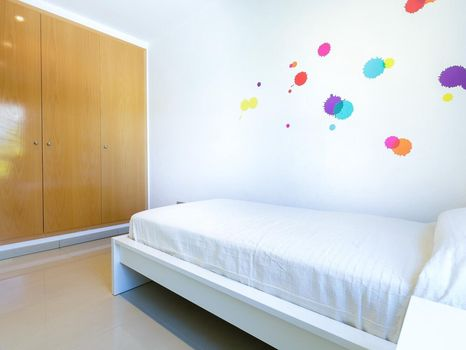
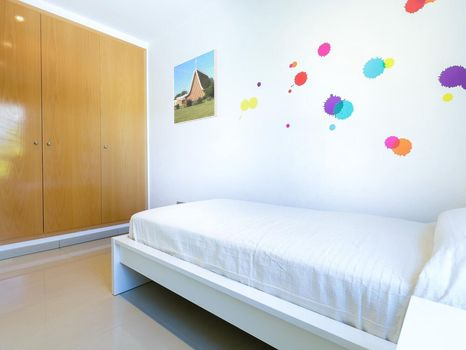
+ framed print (193, 89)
